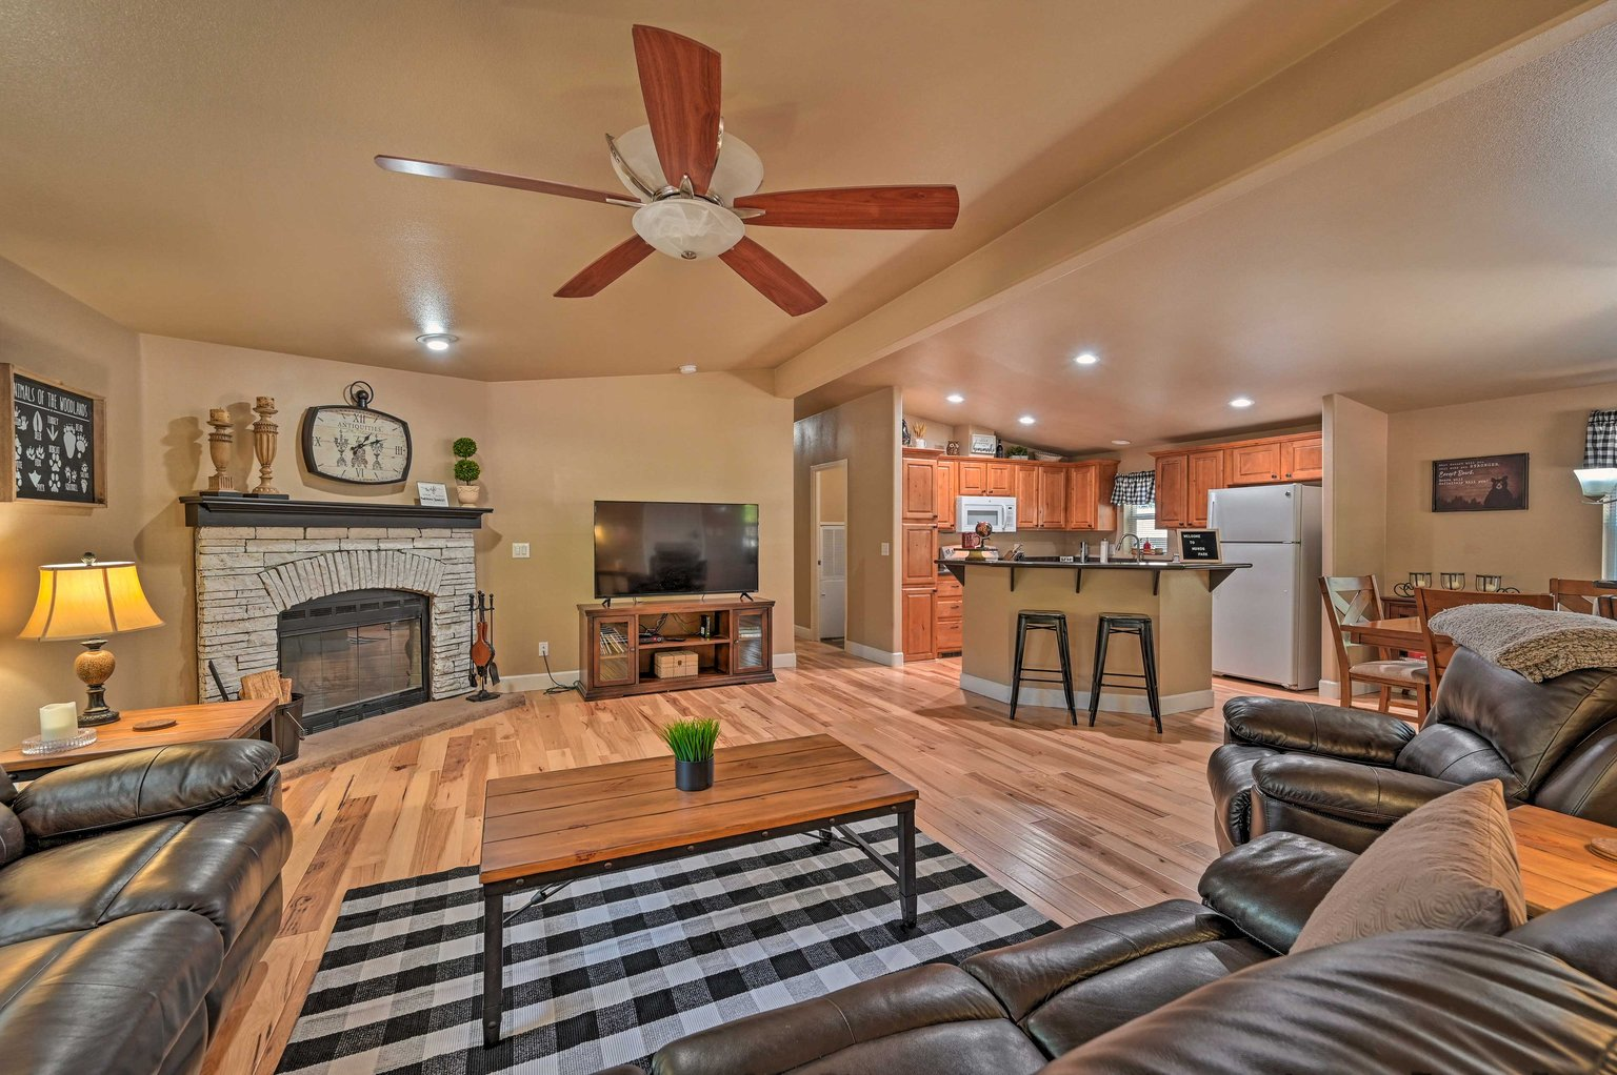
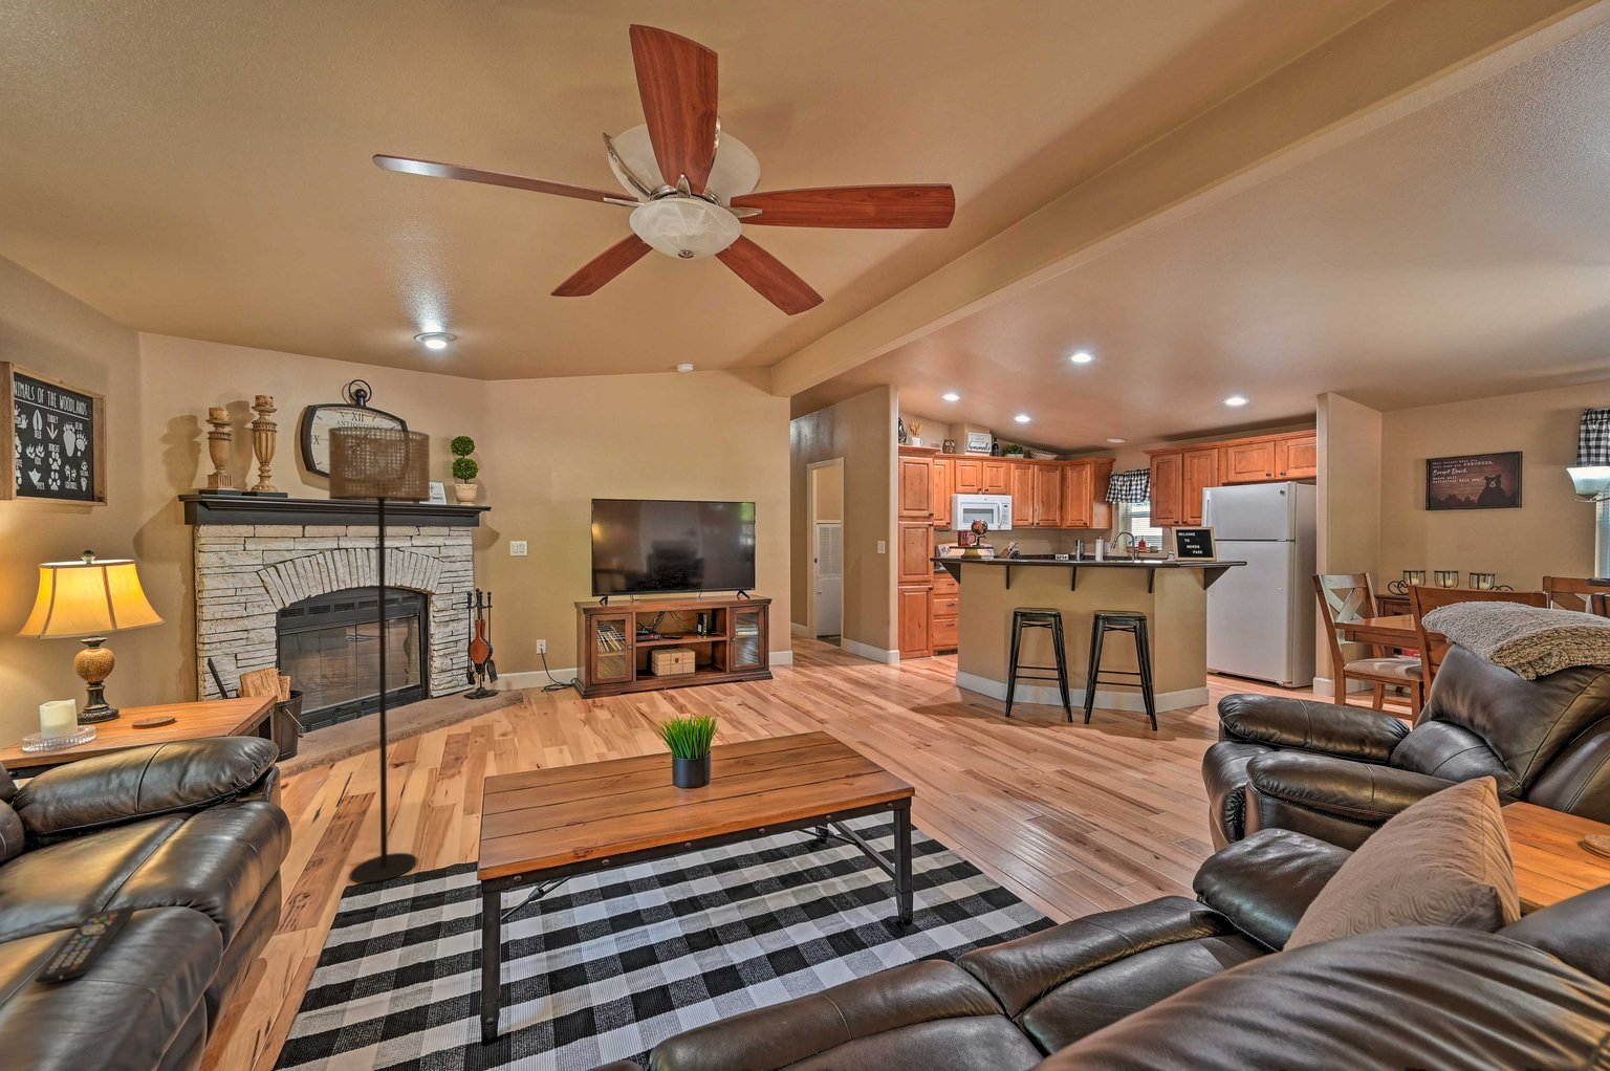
+ floor lamp (381, 650)
+ remote control (90, 940)
